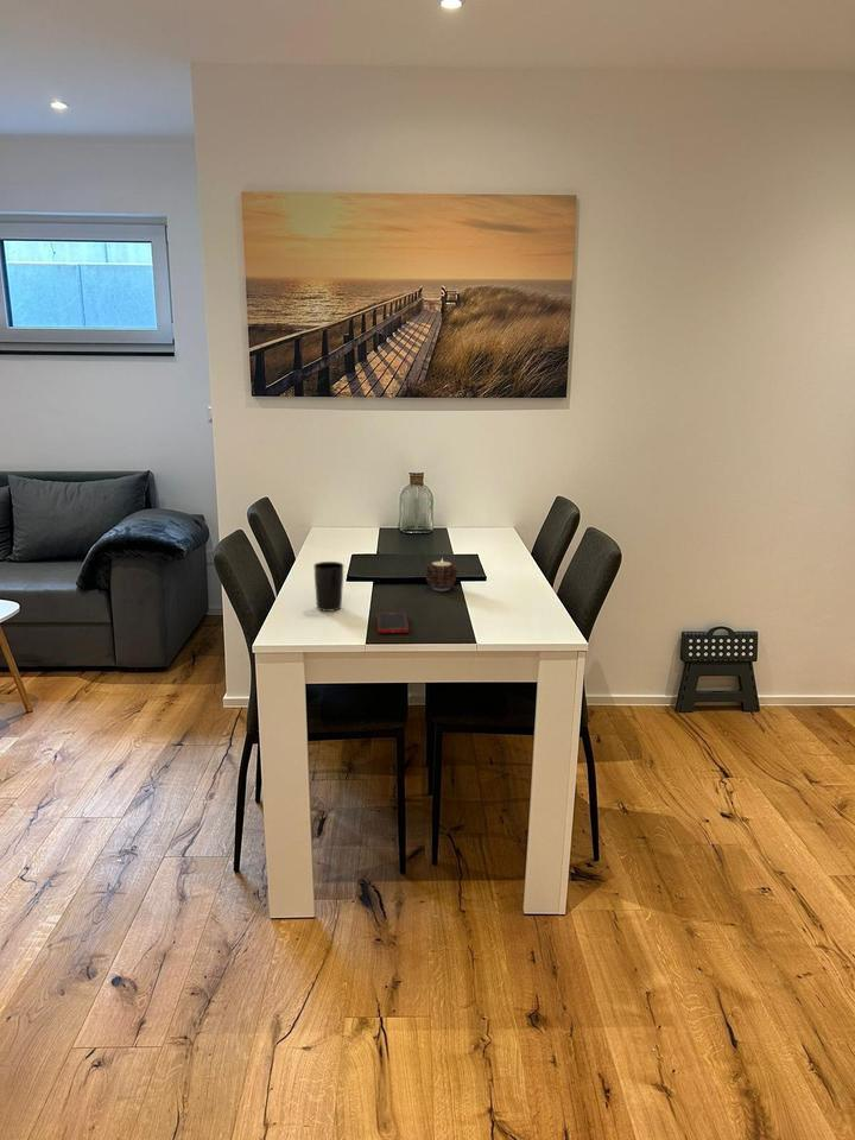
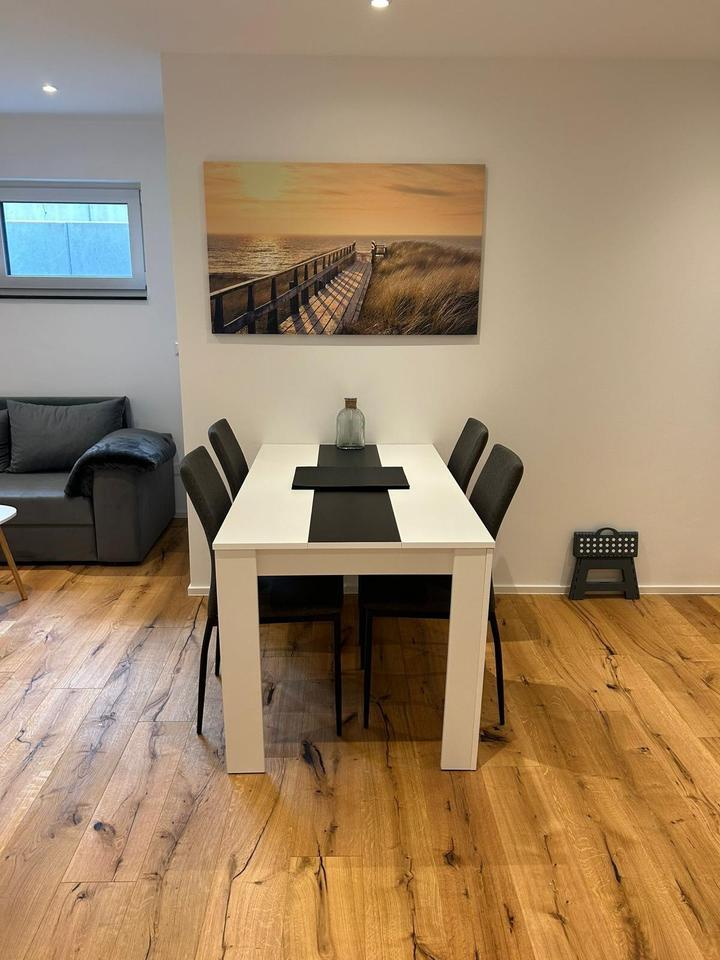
- candle (441, 572)
- cell phone (392, 622)
- cup (329, 585)
